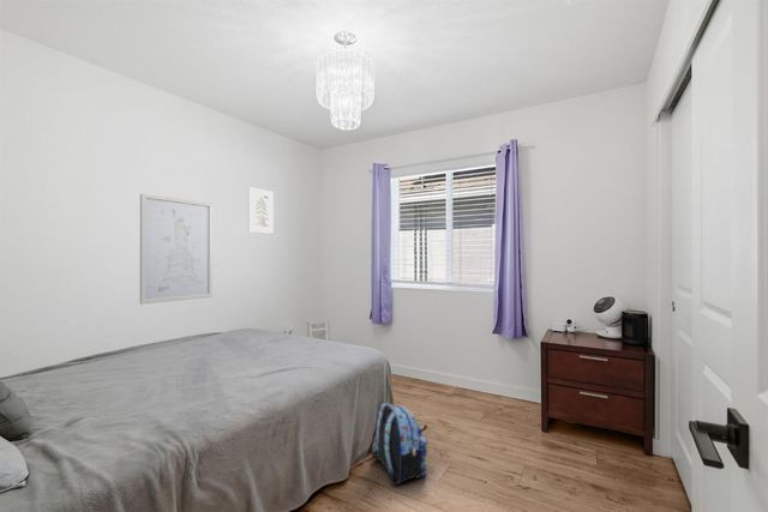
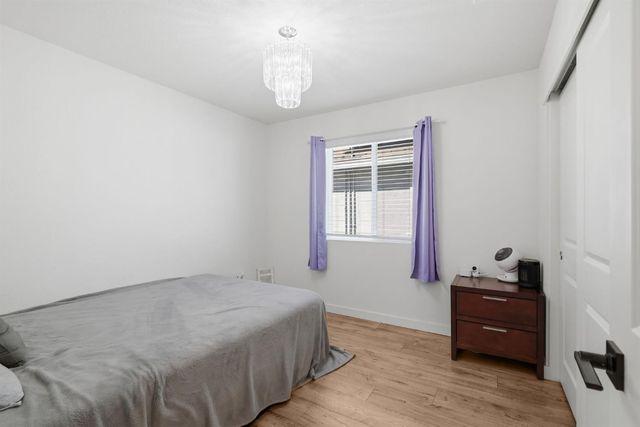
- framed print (260, 211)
- wall art (179, 249)
- backpack (400, 435)
